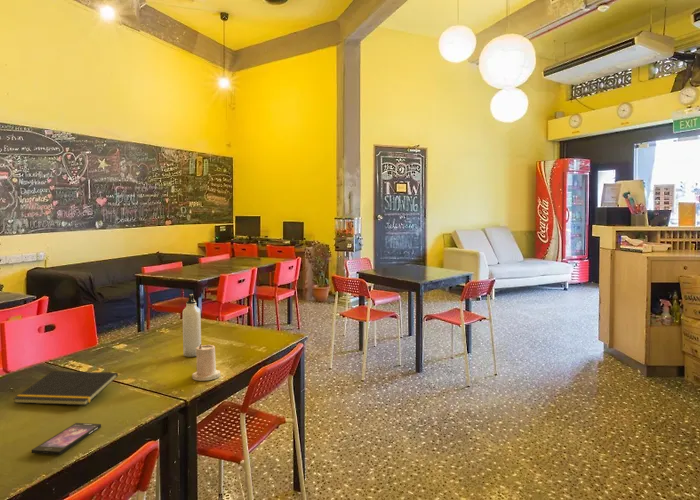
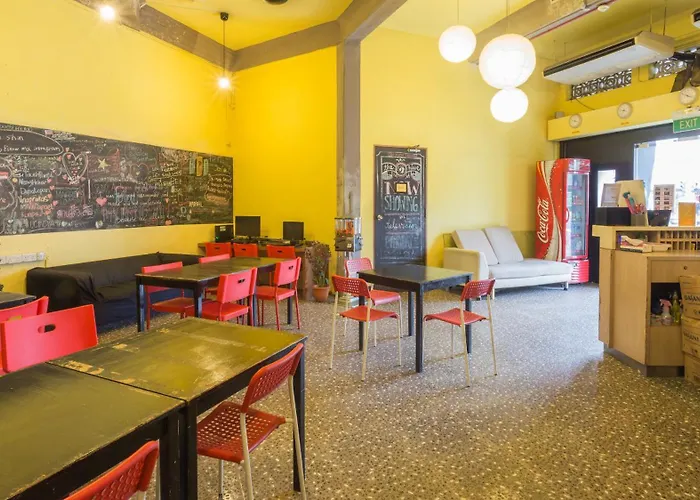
- notepad (68, 387)
- candle (206, 359)
- water bottle (191, 324)
- smartphone (68, 437)
